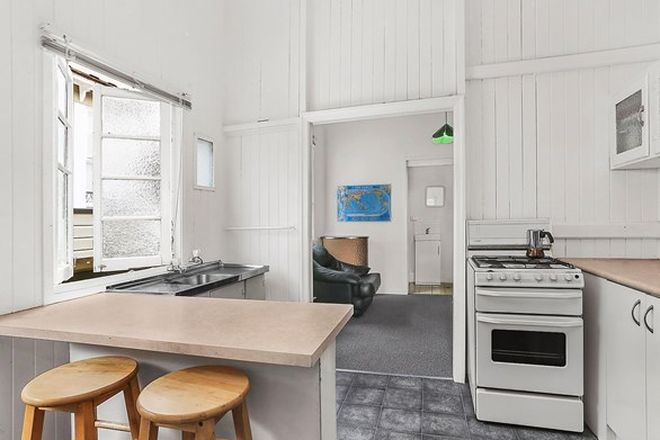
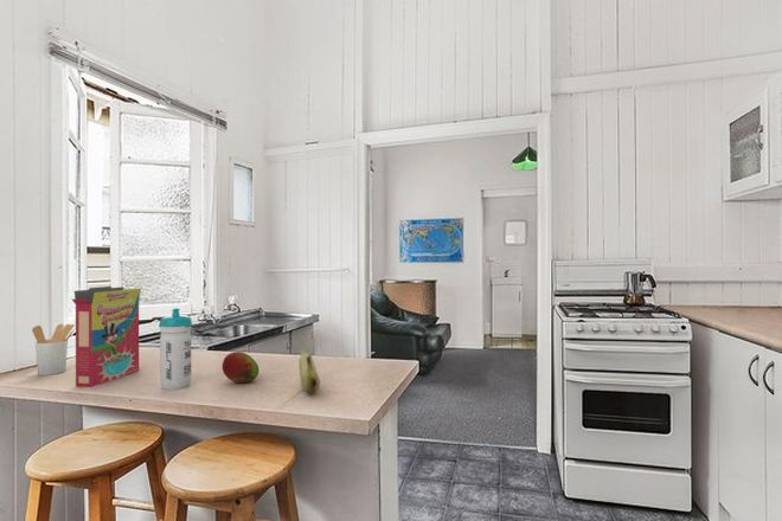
+ water bottle (175, 347)
+ banana (307, 367)
+ utensil holder (56, 347)
+ fruit (241, 367)
+ cereal box (110, 332)
